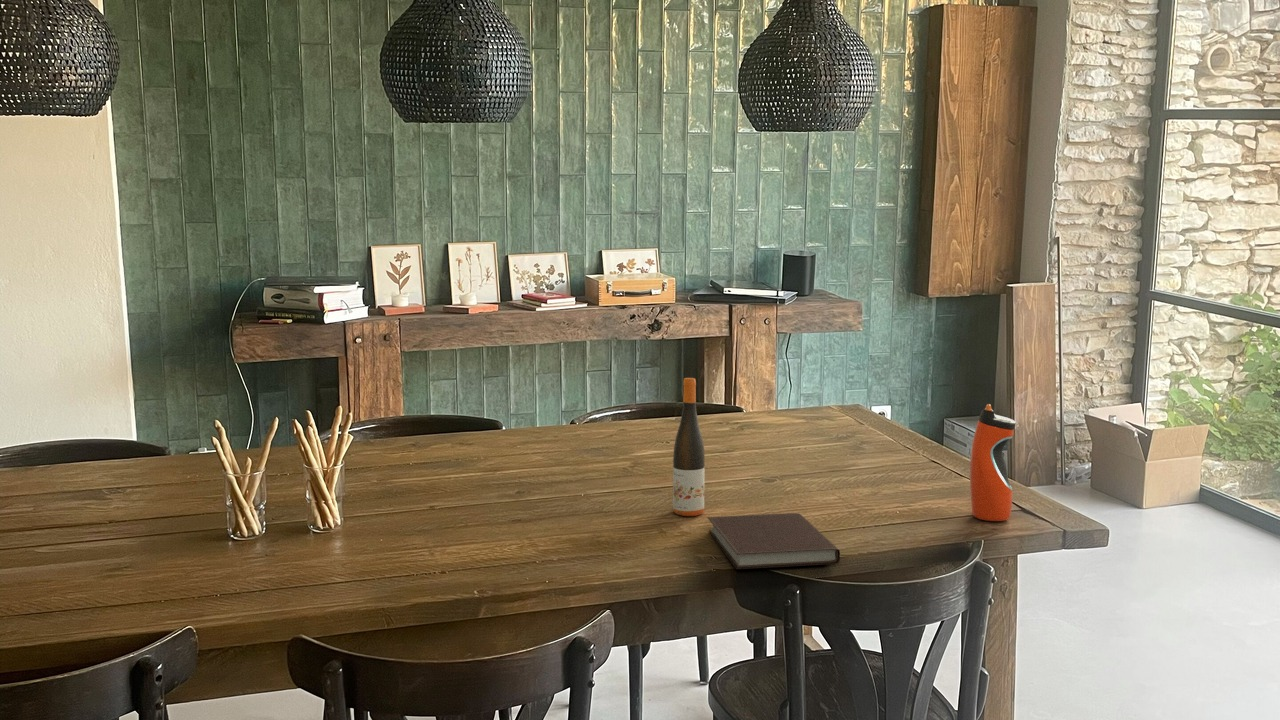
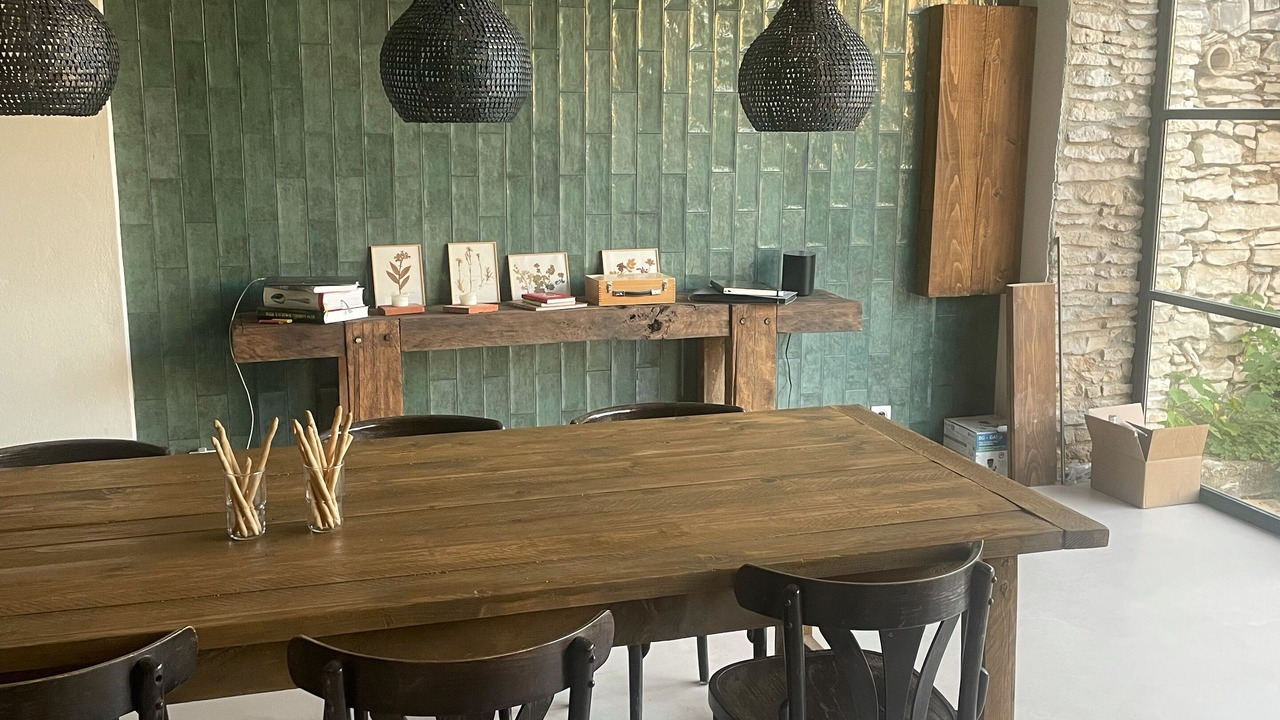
- notebook (770, 539)
- water bottle (992, 461)
- wine bottle (689, 445)
